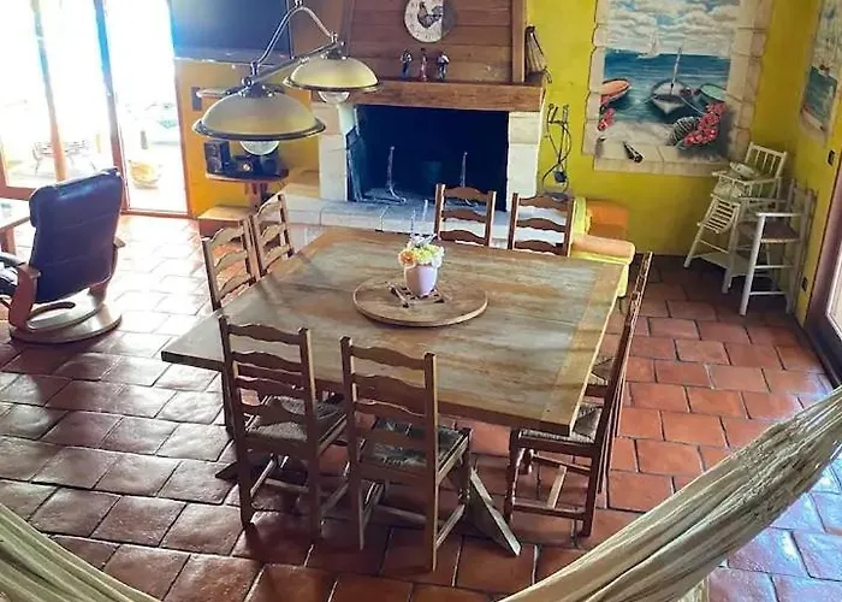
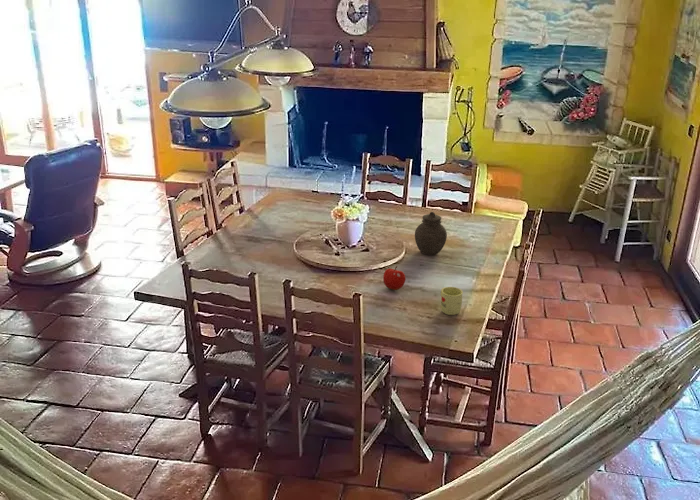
+ fruit (394, 277)
+ jar (430, 232)
+ mug (448, 299)
